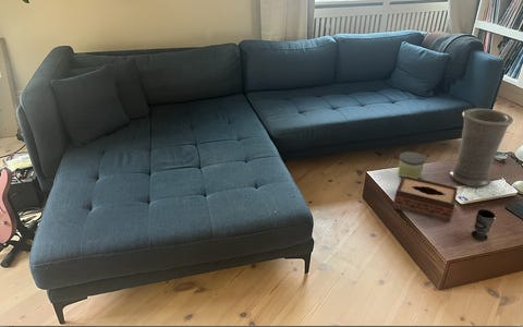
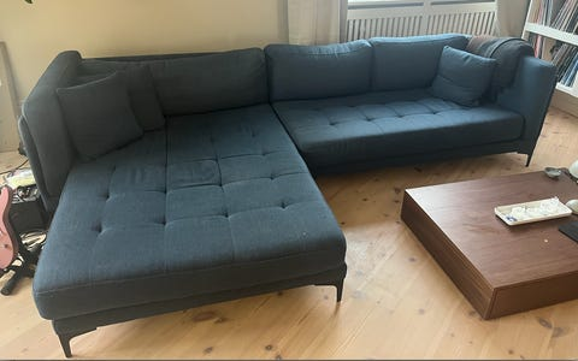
- tissue box (425, 197)
- cup (483, 225)
- candle (411, 166)
- vase (478, 147)
